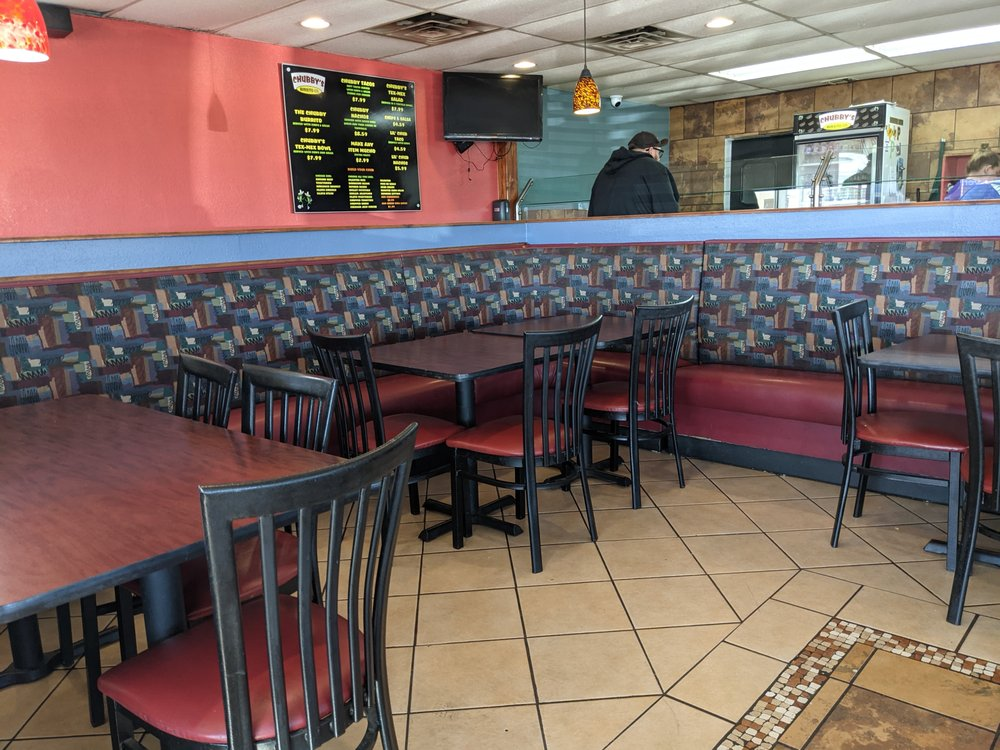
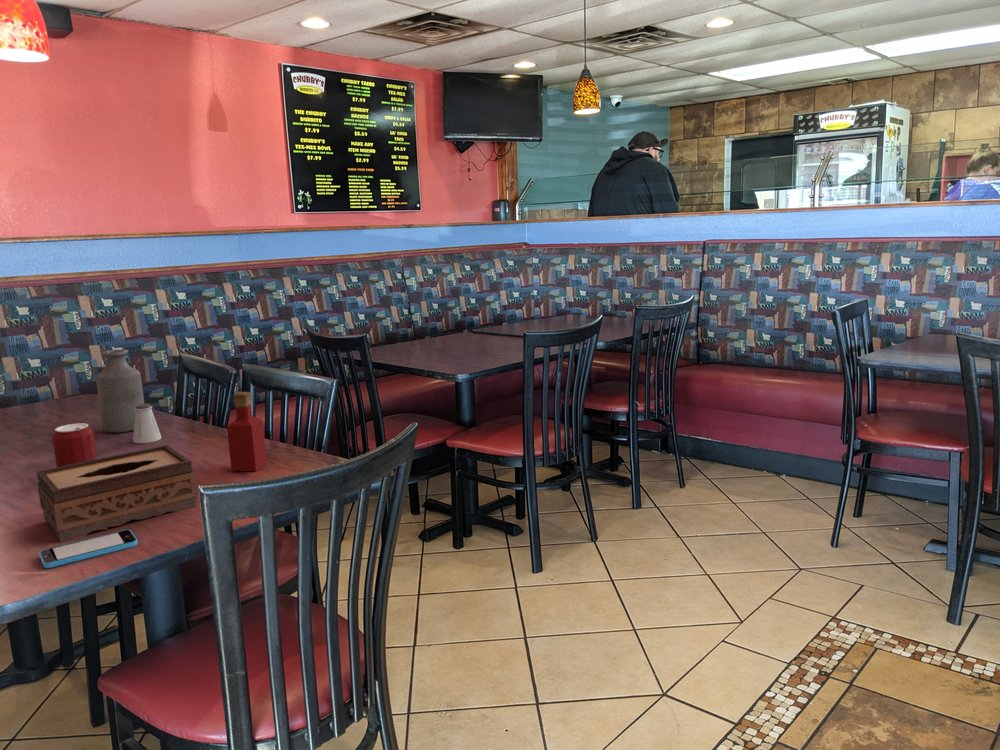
+ tissue box (118, 489)
+ saltshaker (145, 422)
+ bottle (120, 389)
+ smartphone (89, 548)
+ can (75, 451)
+ tabasco sauce (245, 430)
